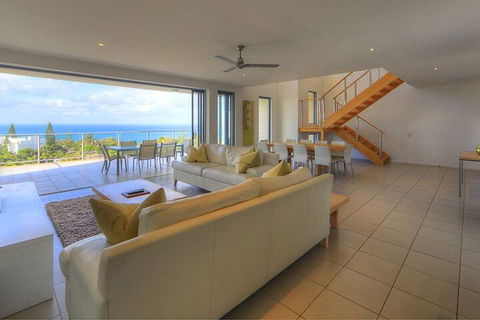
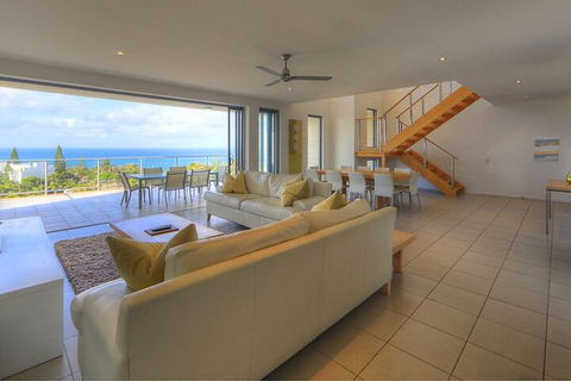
+ wall art (546, 149)
